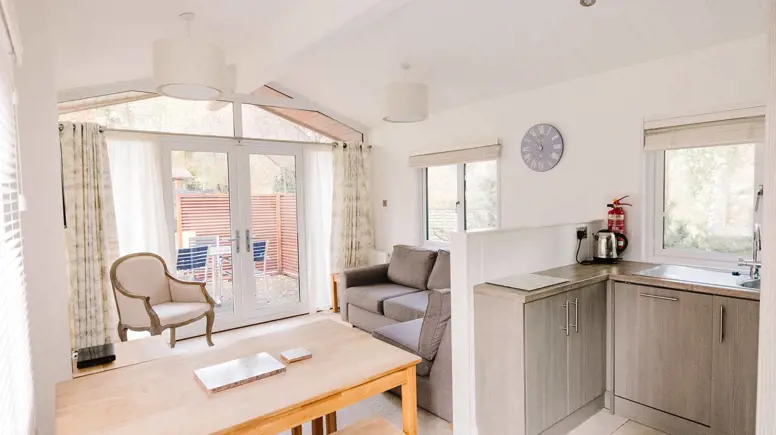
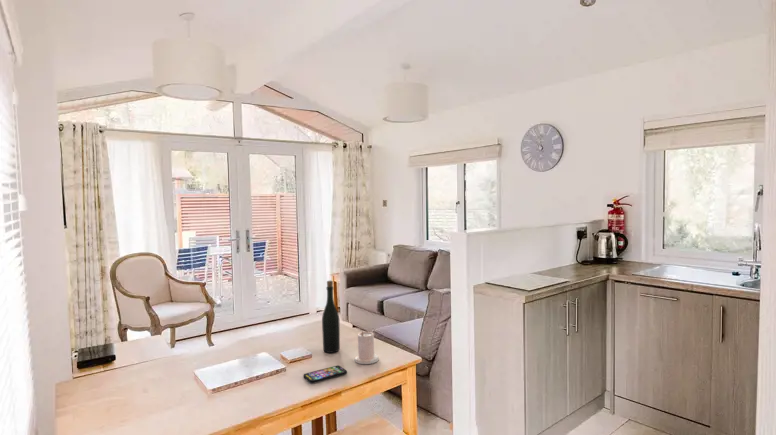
+ smartphone (325, 374)
+ candle (366, 344)
+ bottle (330, 315)
